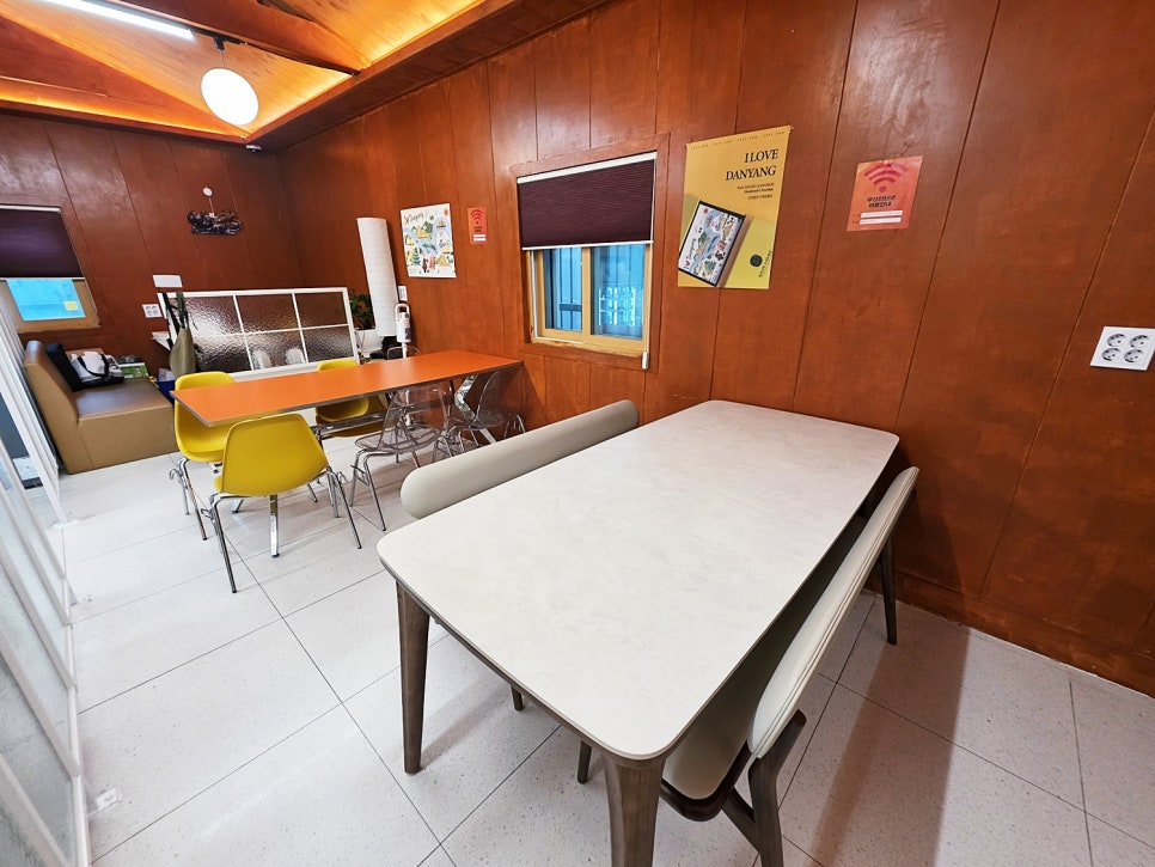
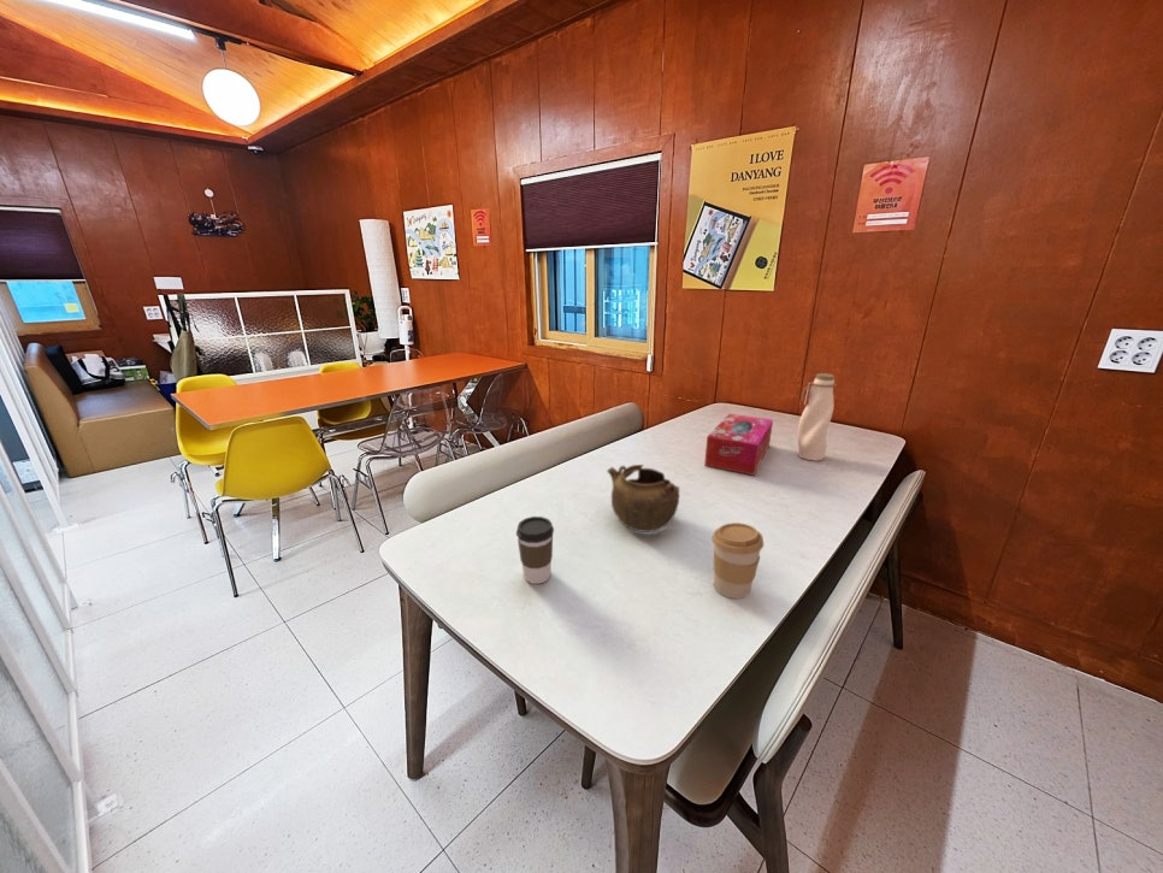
+ teapot (639, 494)
+ tissue box (739, 441)
+ water bottle (815, 417)
+ coffee cup (734, 559)
+ coffee cup (536, 550)
